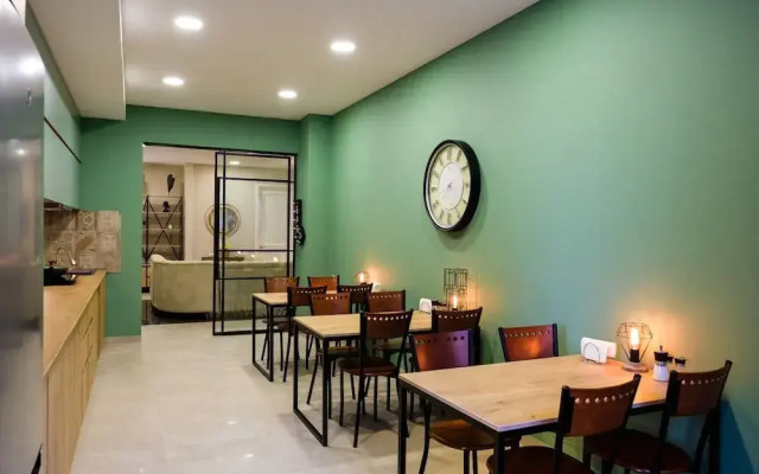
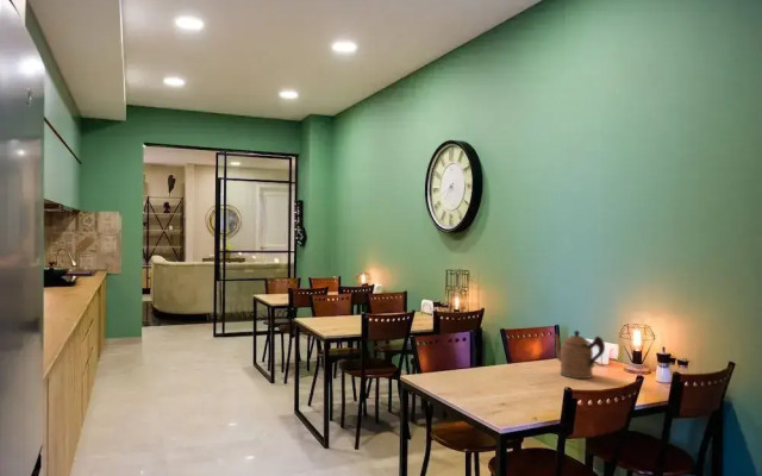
+ coffeepot (576, 352)
